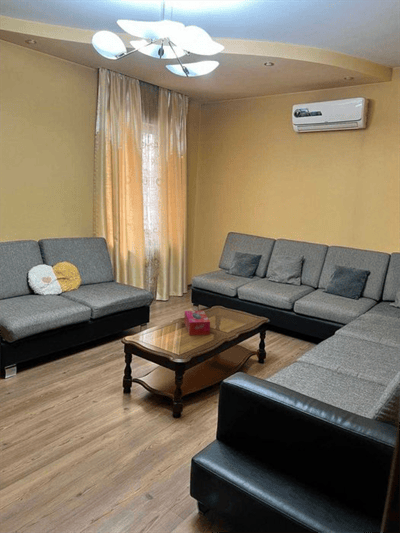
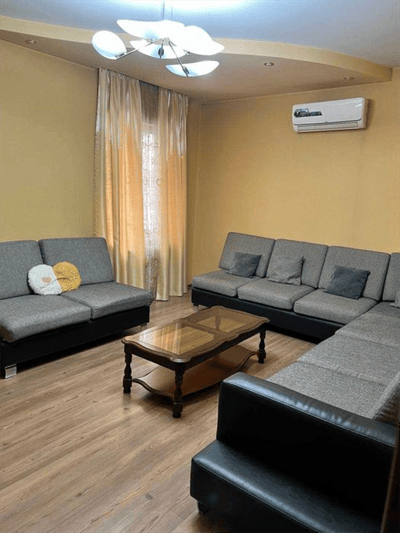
- tissue box (196, 322)
